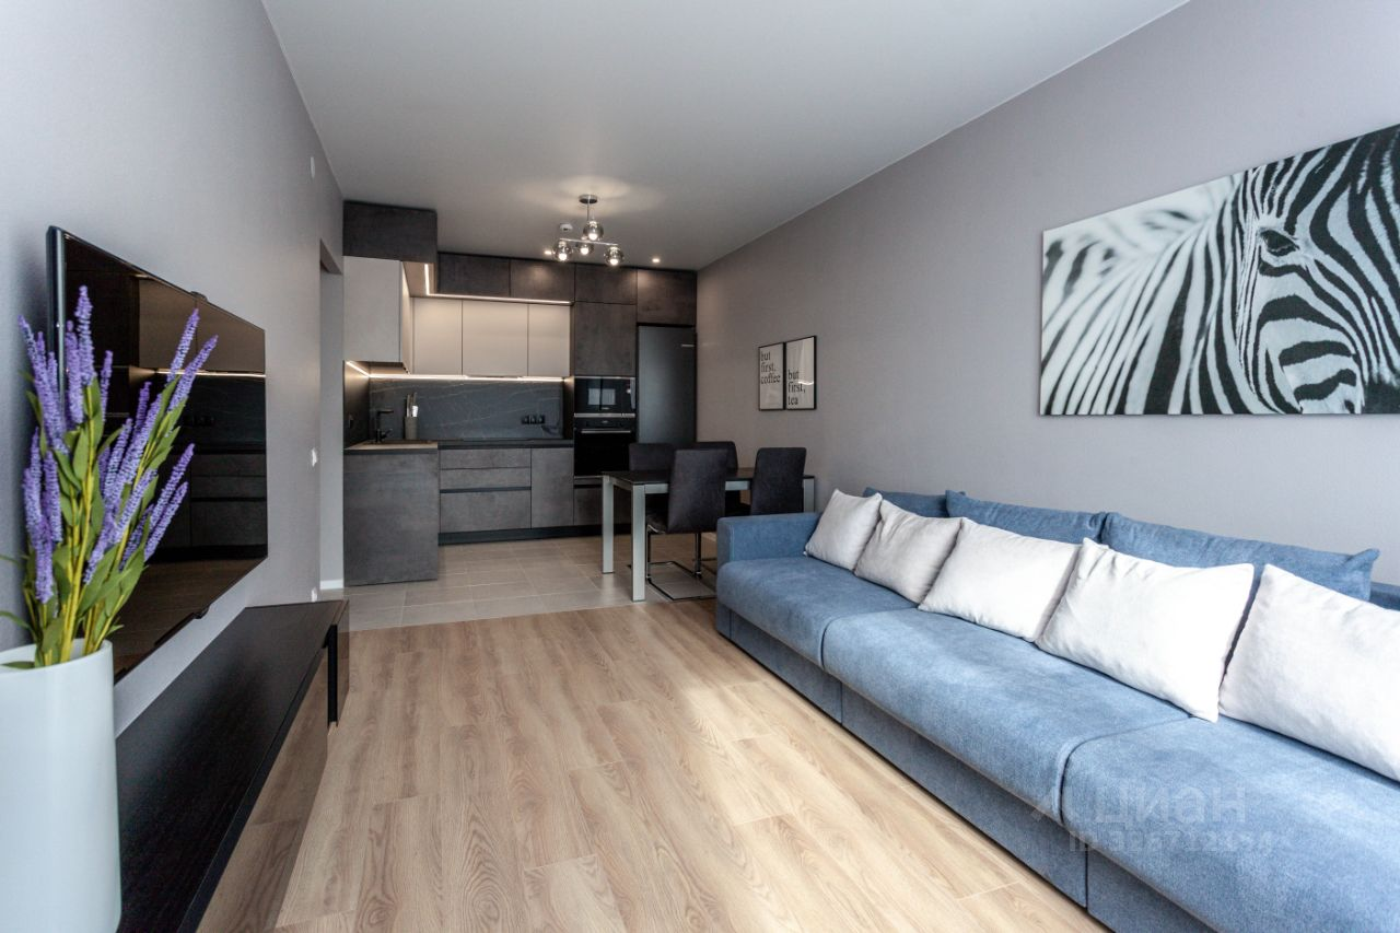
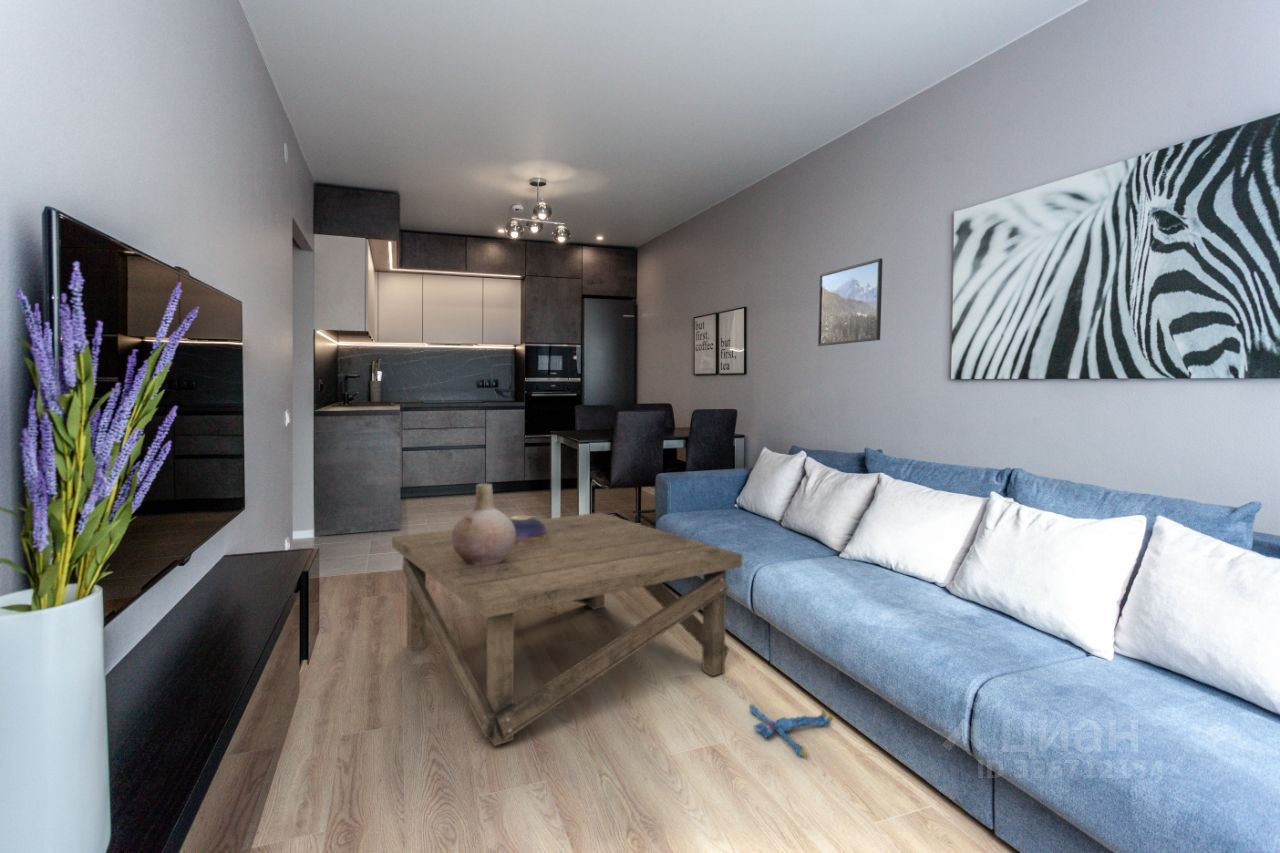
+ plush toy (794, 723)
+ coffee table (558, 602)
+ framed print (848, 305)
+ vase (484, 522)
+ decorative bowl (521, 526)
